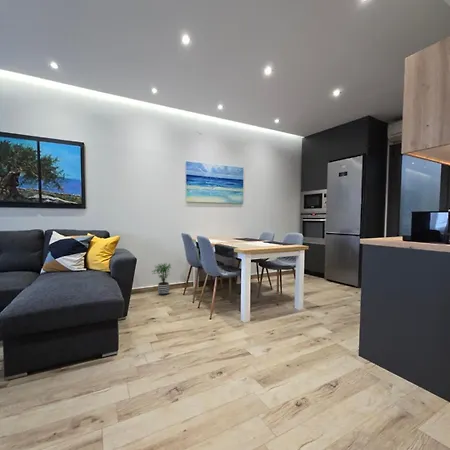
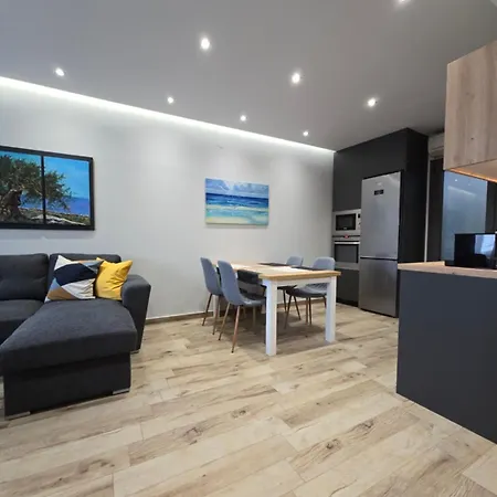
- potted plant (162, 278)
